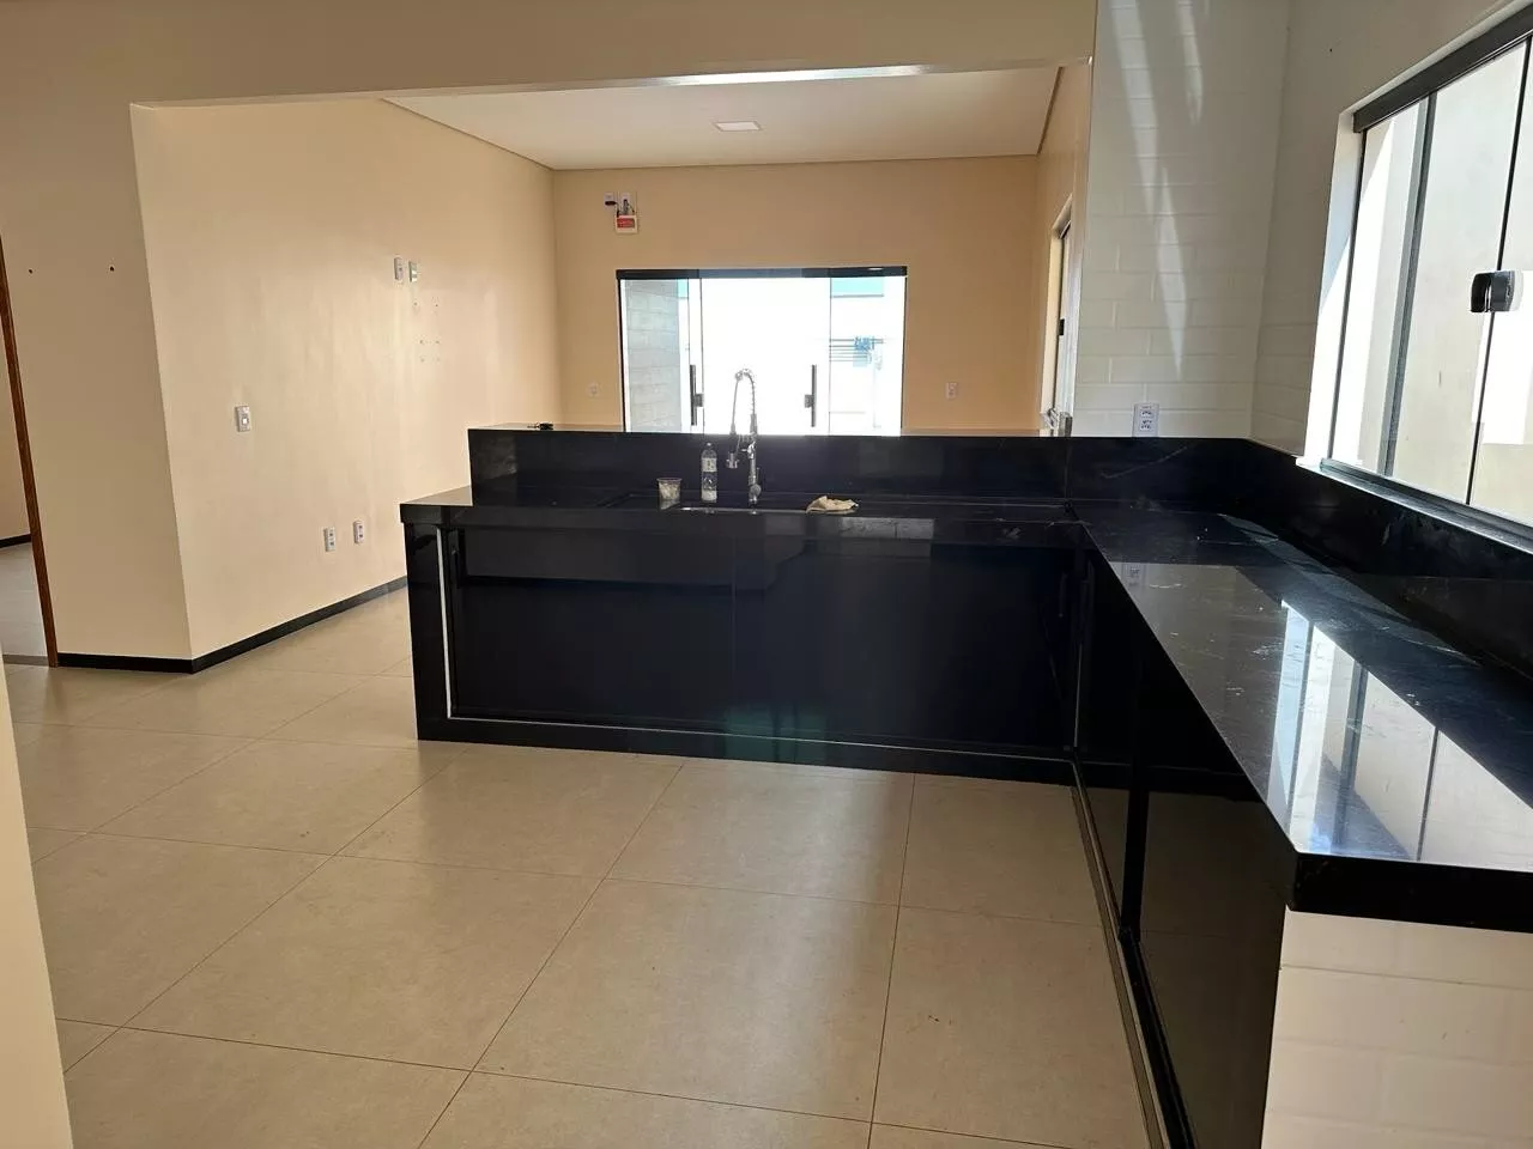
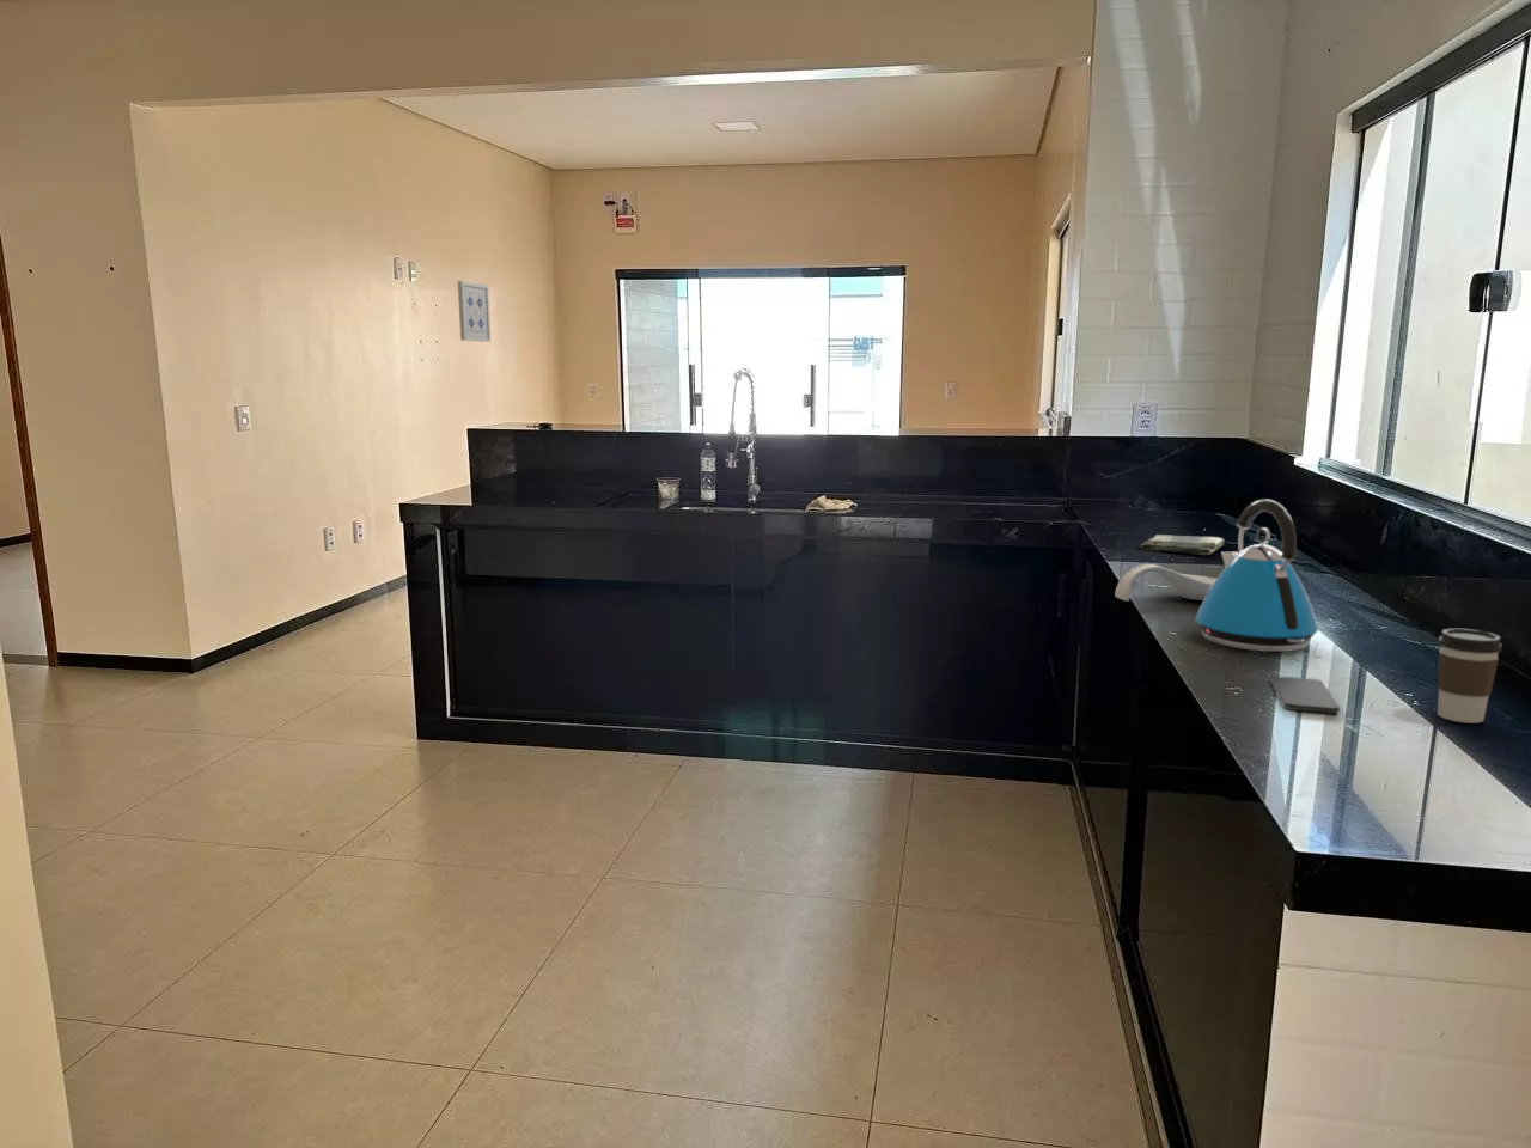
+ smartphone (1302, 692)
+ spoon rest (1173, 581)
+ kettle (1262, 570)
+ coffee cup (1465, 675)
+ dish towel (1181, 541)
+ wall art (474, 312)
